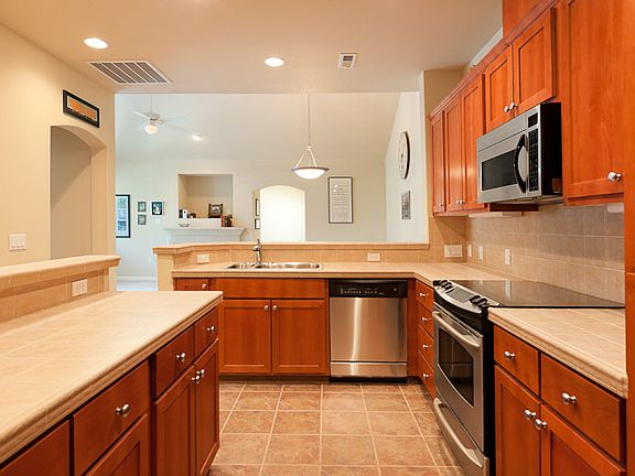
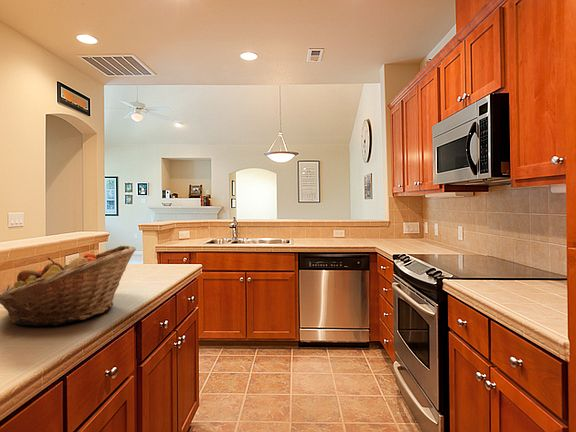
+ fruit basket (72, 280)
